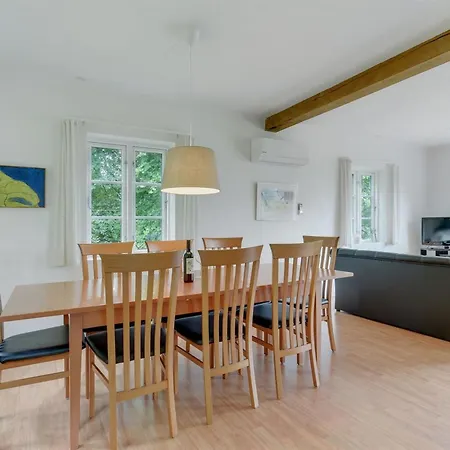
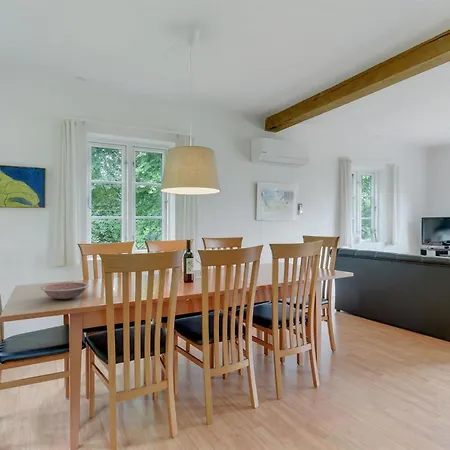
+ bowl (65, 292)
